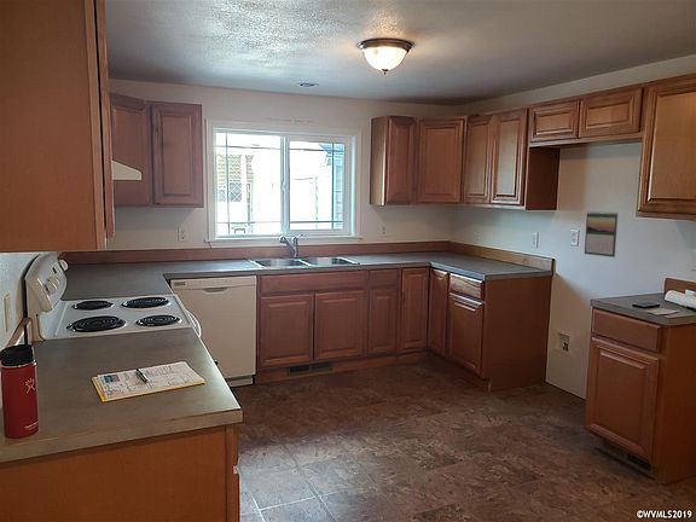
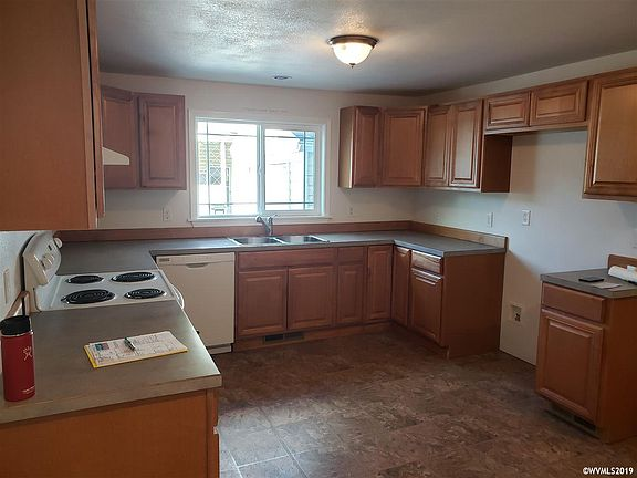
- calendar (601, 233)
